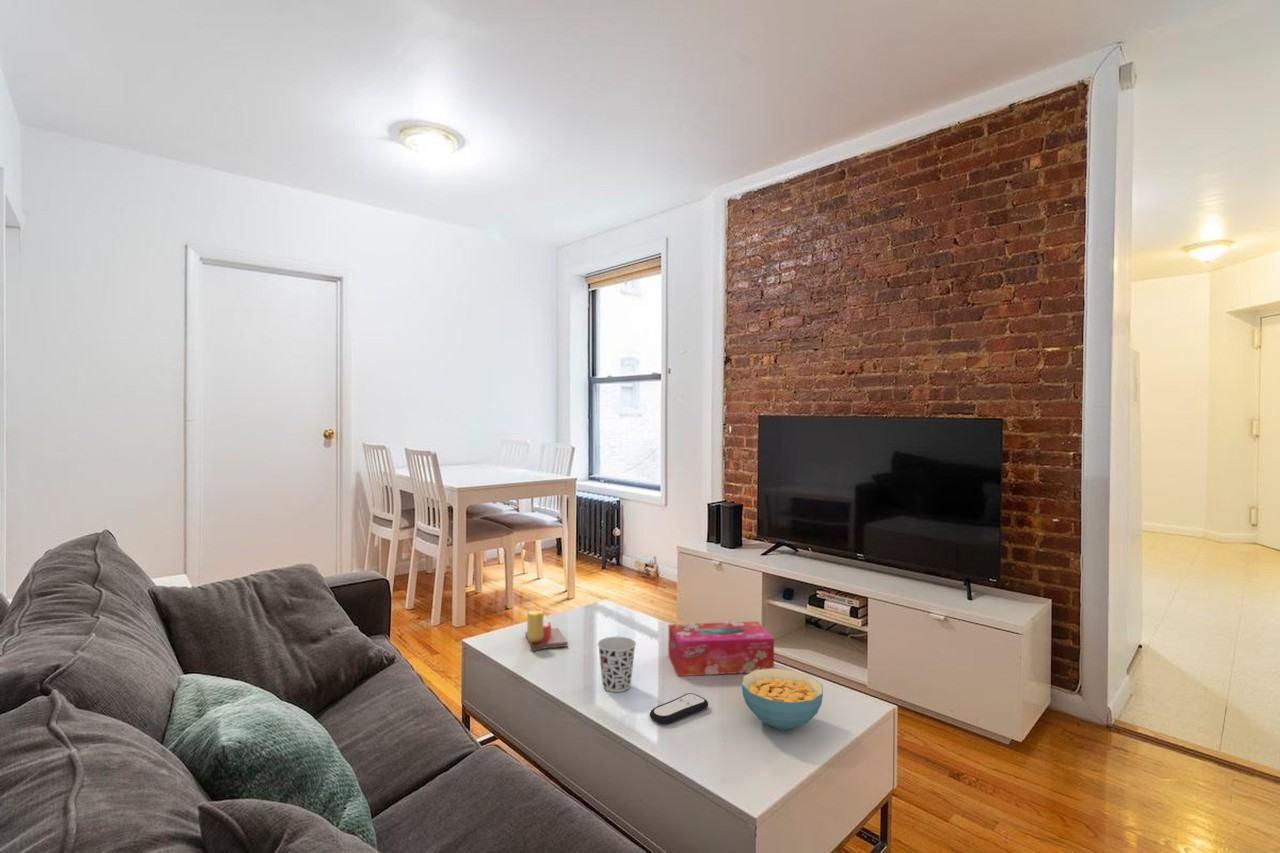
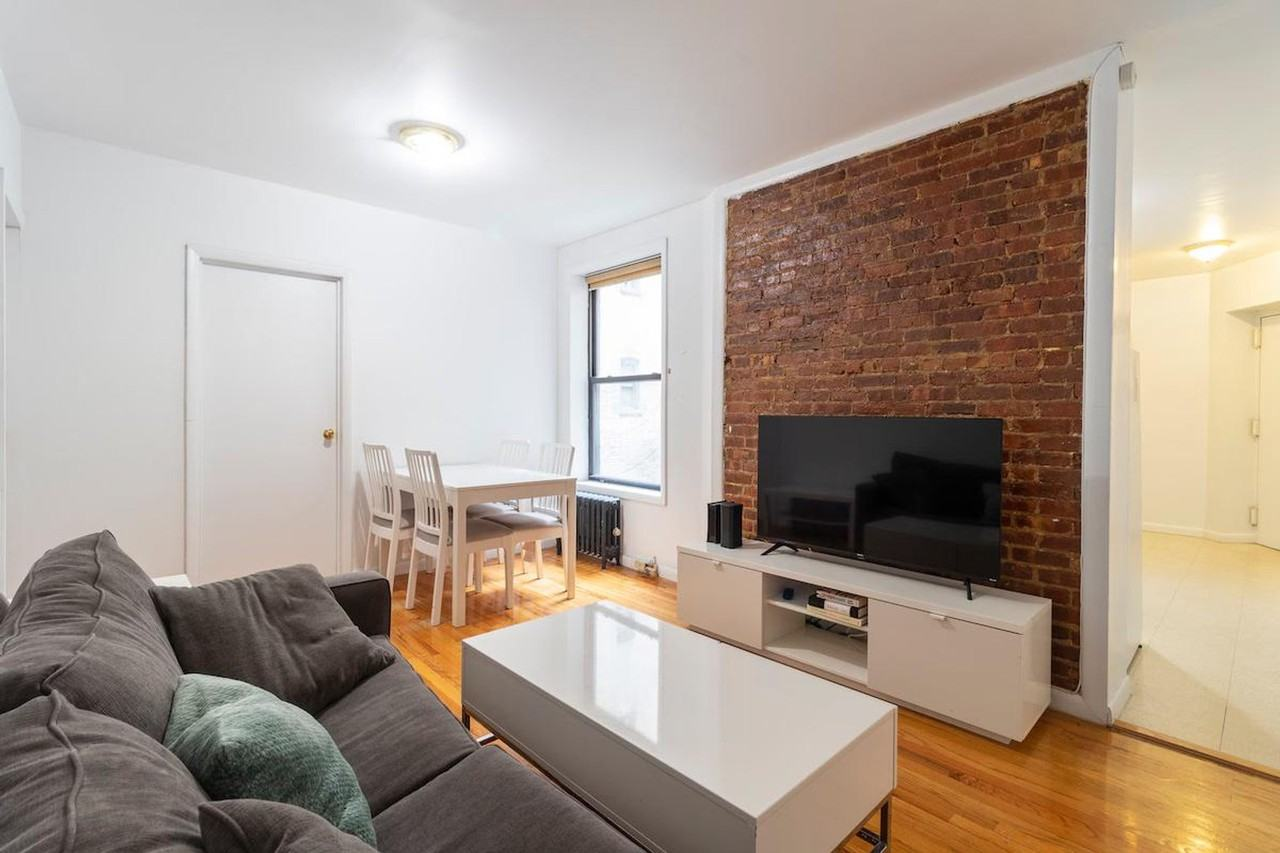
- tissue box (719, 647)
- remote control (678, 708)
- cereal bowl (781, 704)
- cup (616, 664)
- candle (544, 625)
